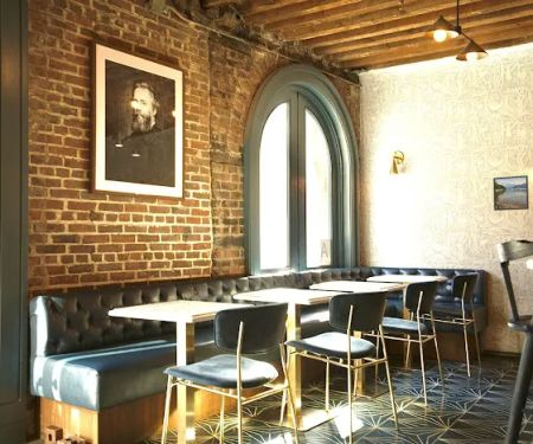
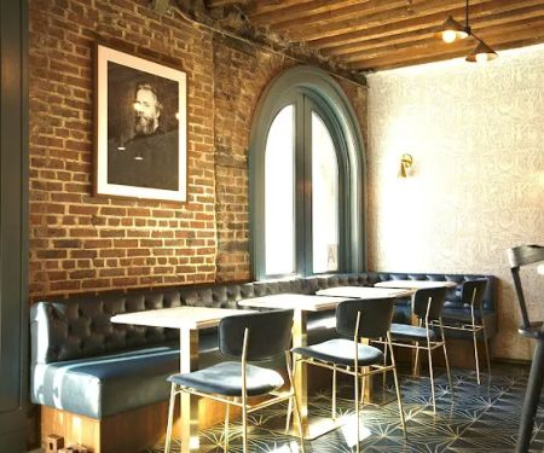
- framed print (510, 193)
